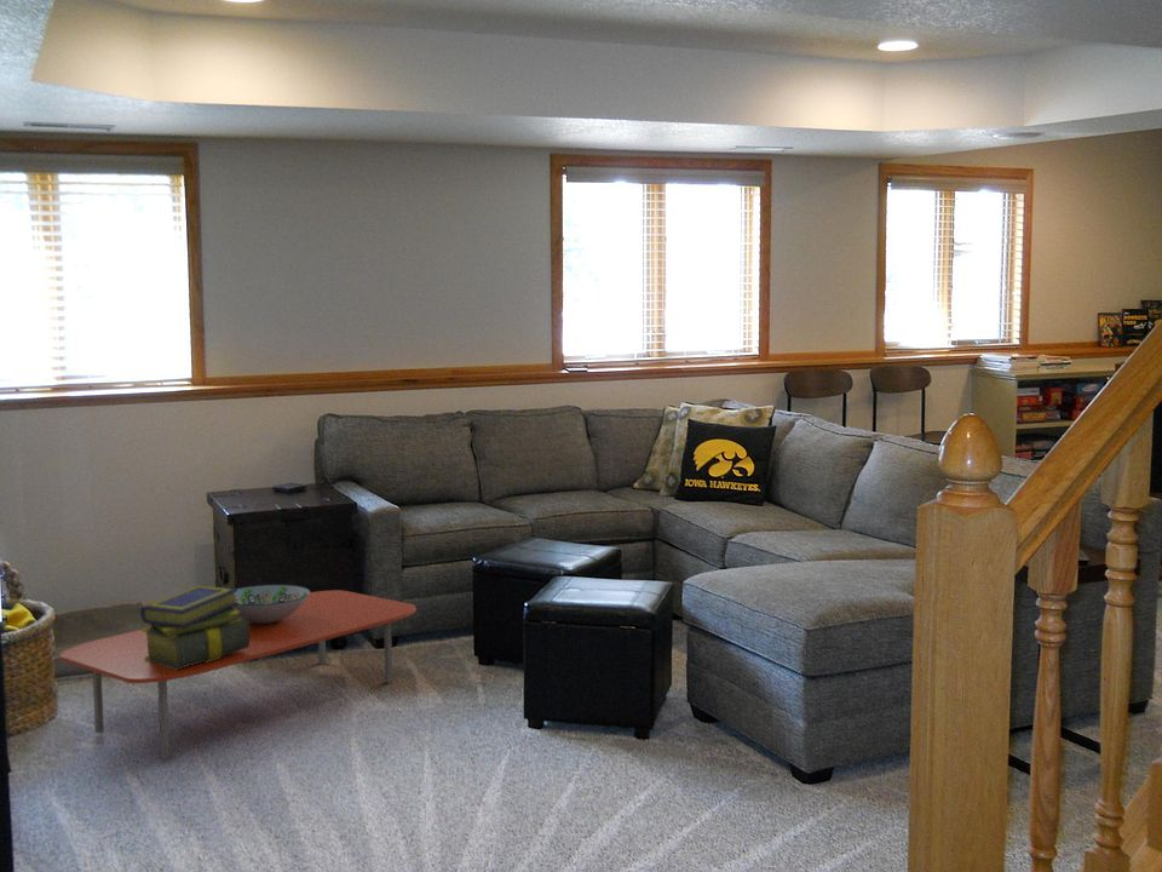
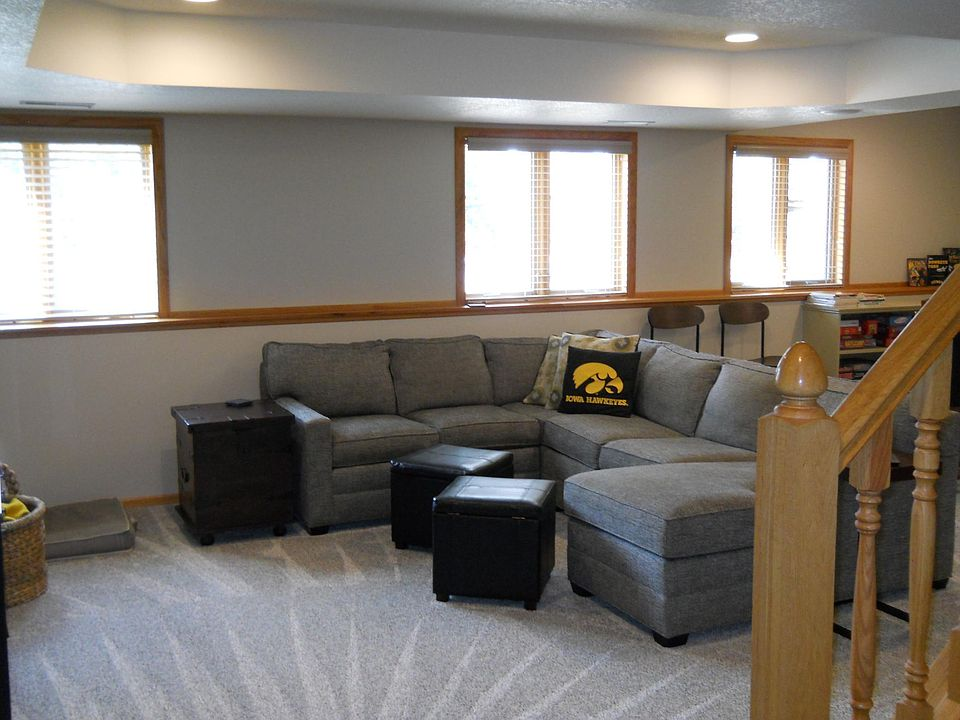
- decorative bowl (264, 607)
- coffee table (248, 660)
- stack of books (194, 624)
